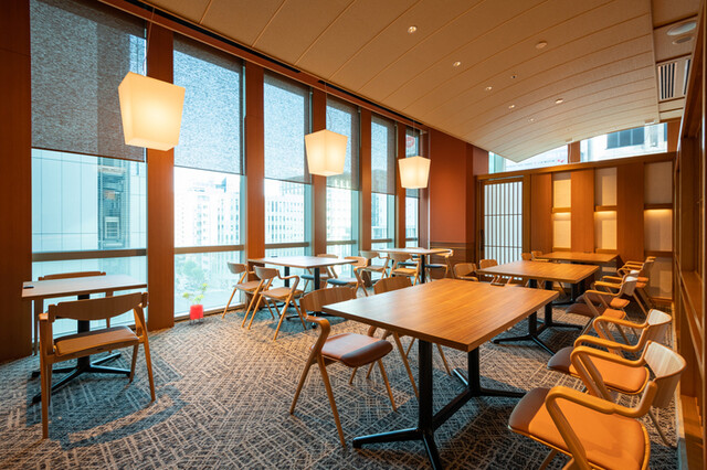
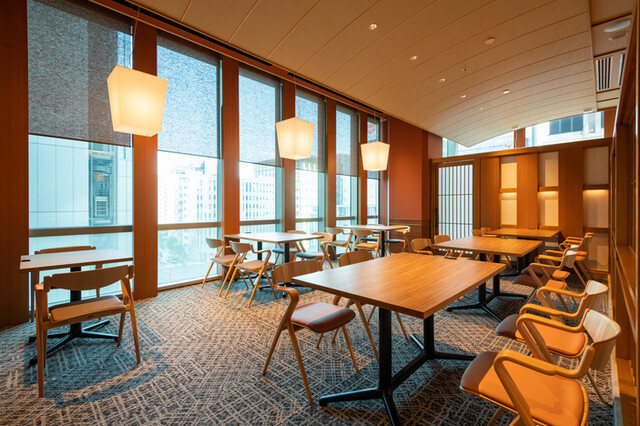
- house plant (198, 303)
